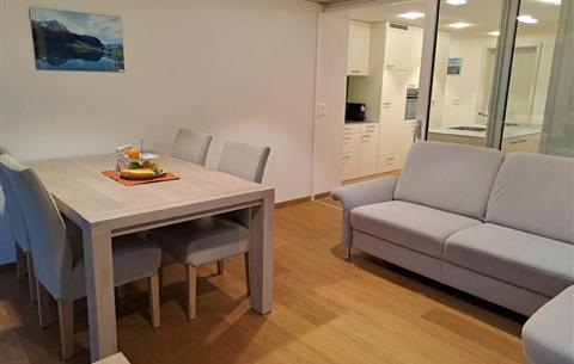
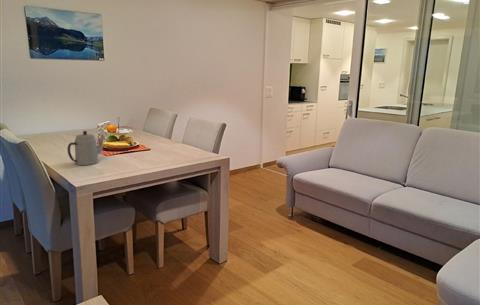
+ teapot (87, 146)
